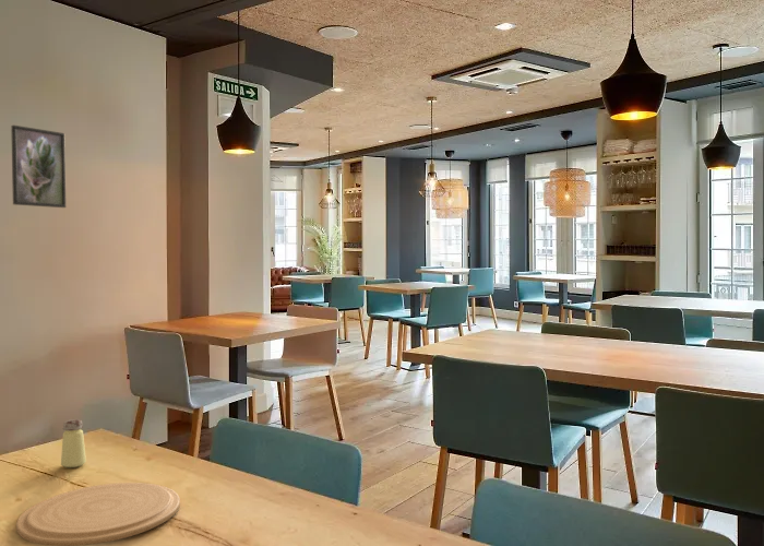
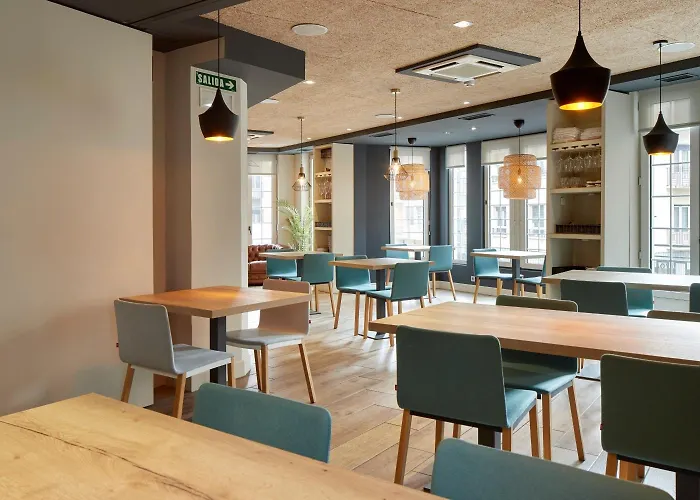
- saltshaker (73, 442)
- plate (102, 509)
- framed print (39, 167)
